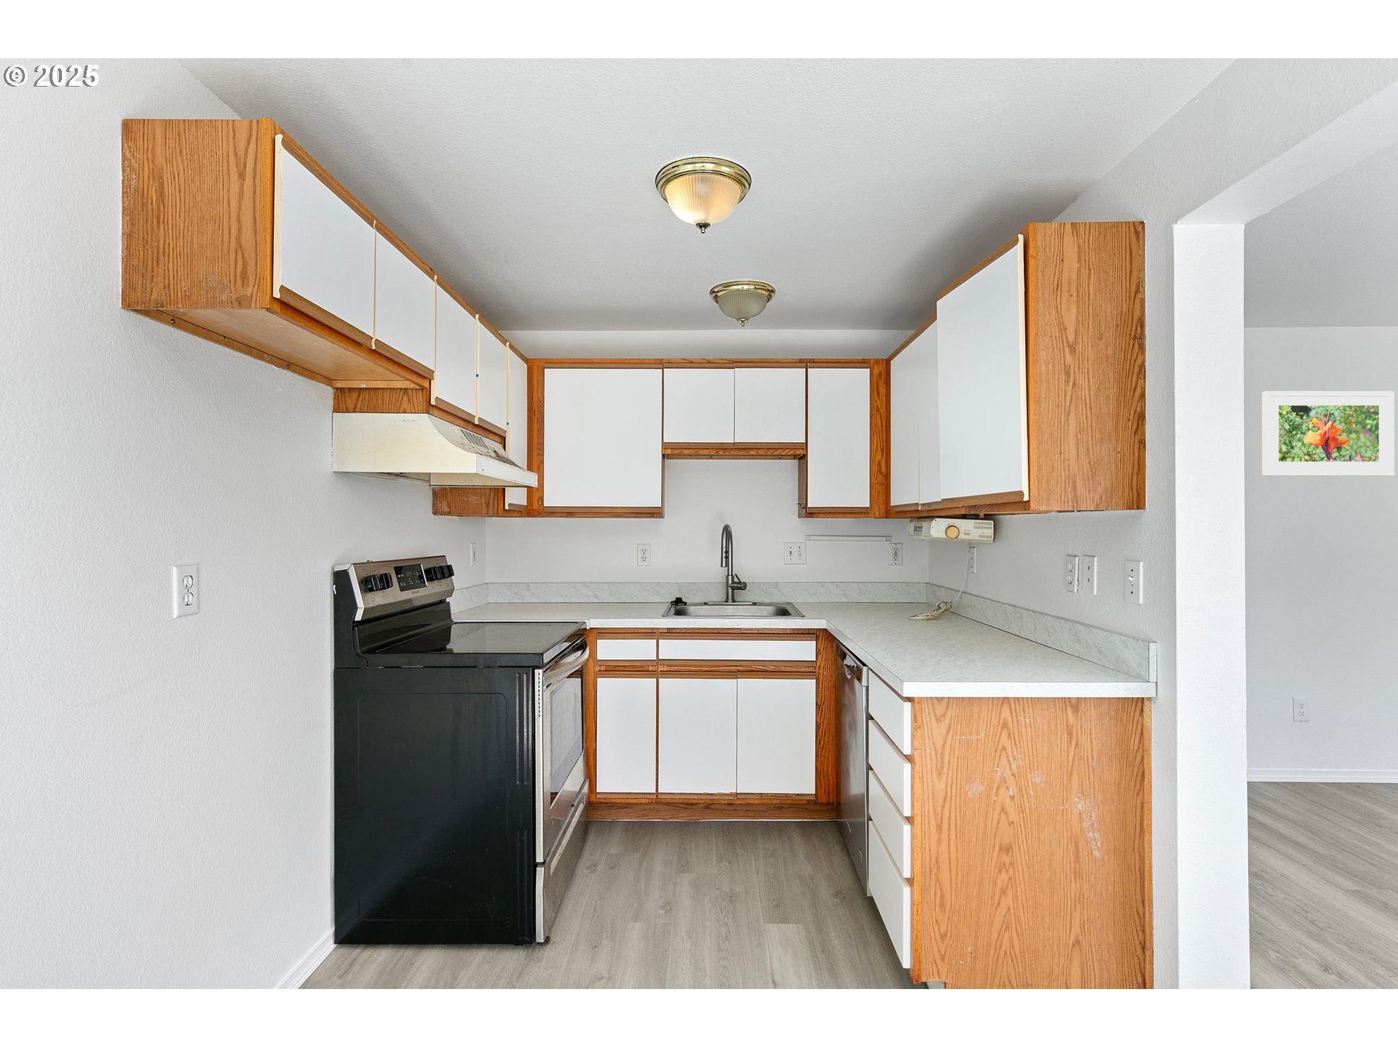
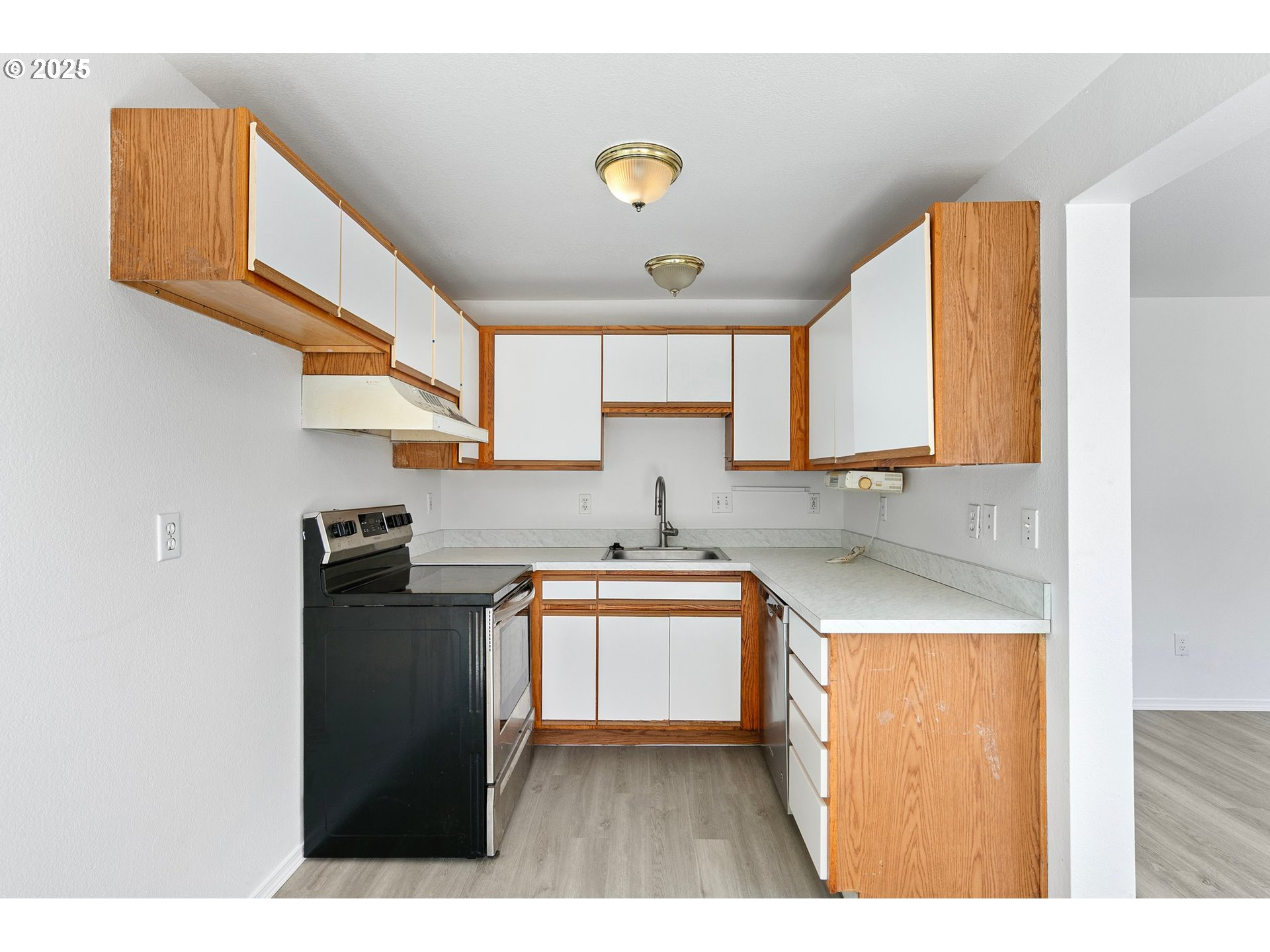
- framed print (1328, 433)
